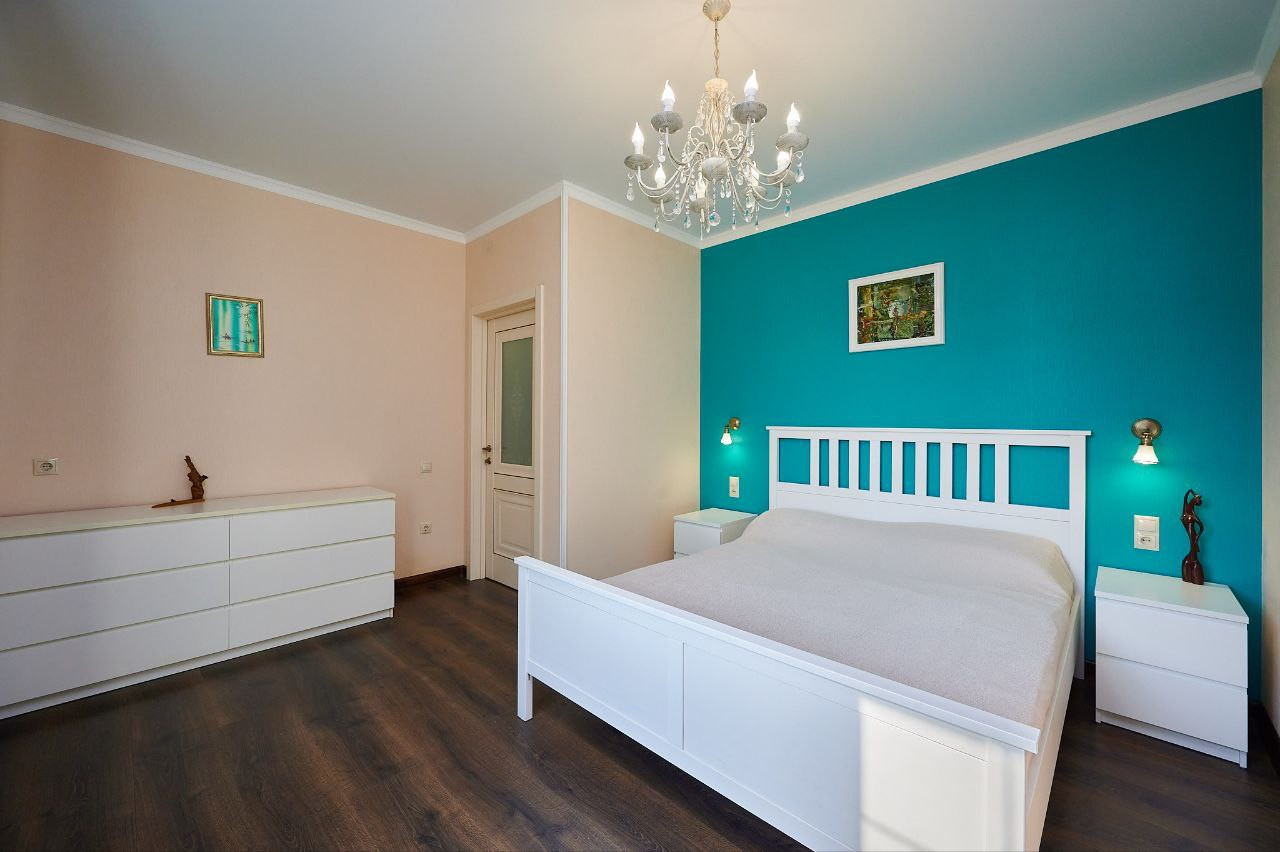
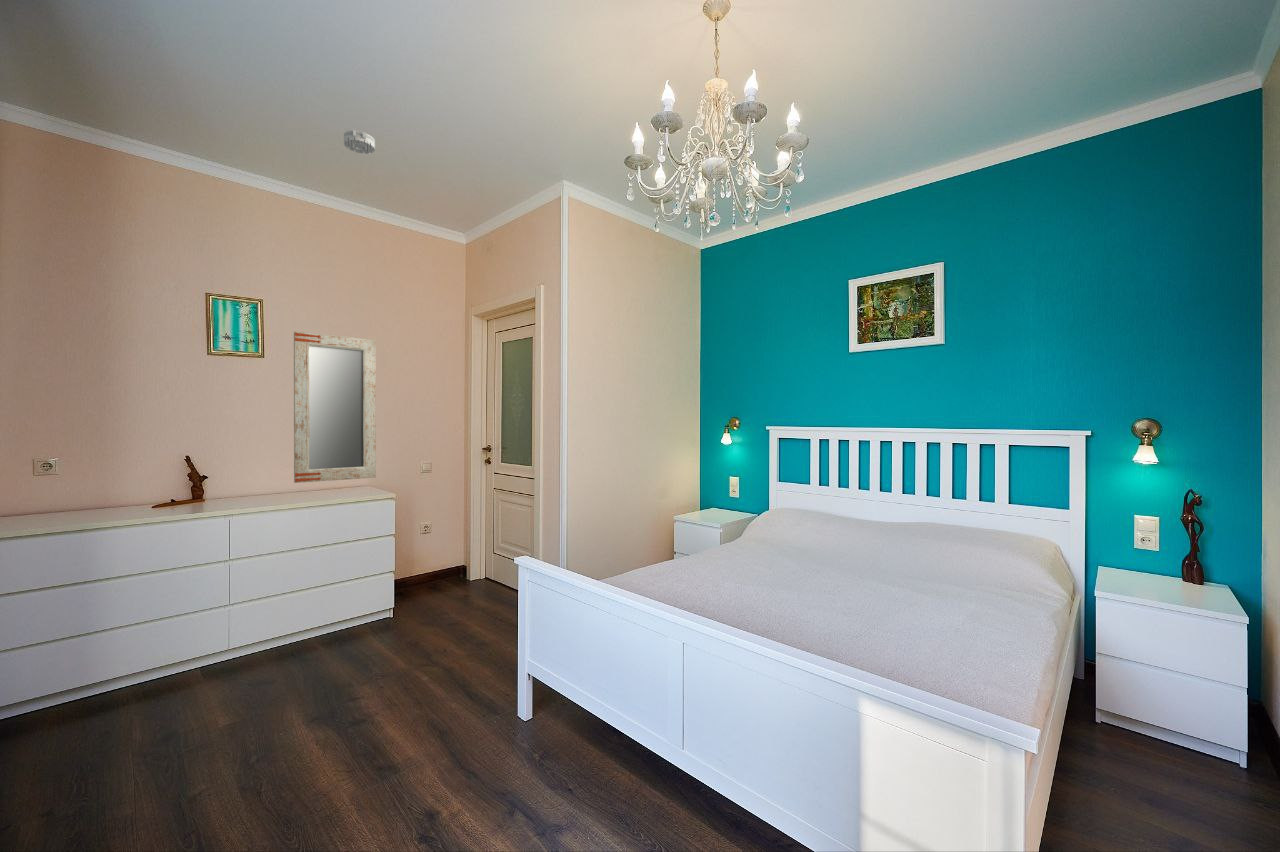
+ smoke detector (359, 141)
+ home mirror (336, 408)
